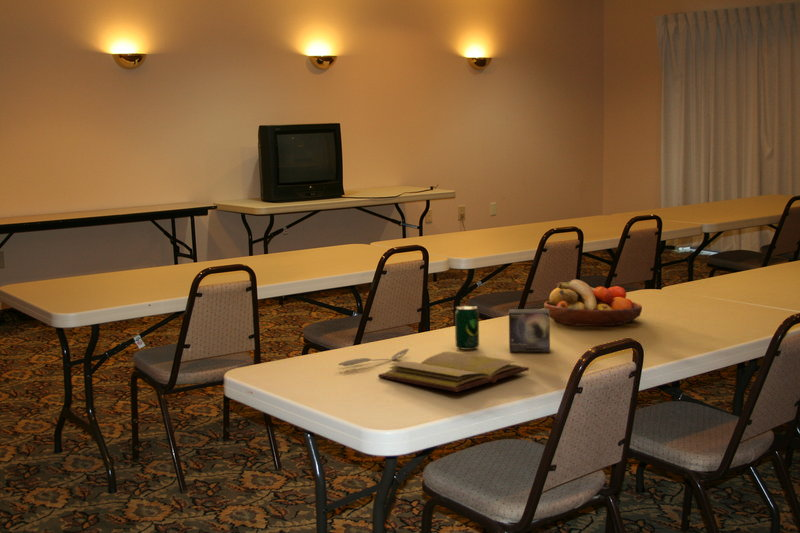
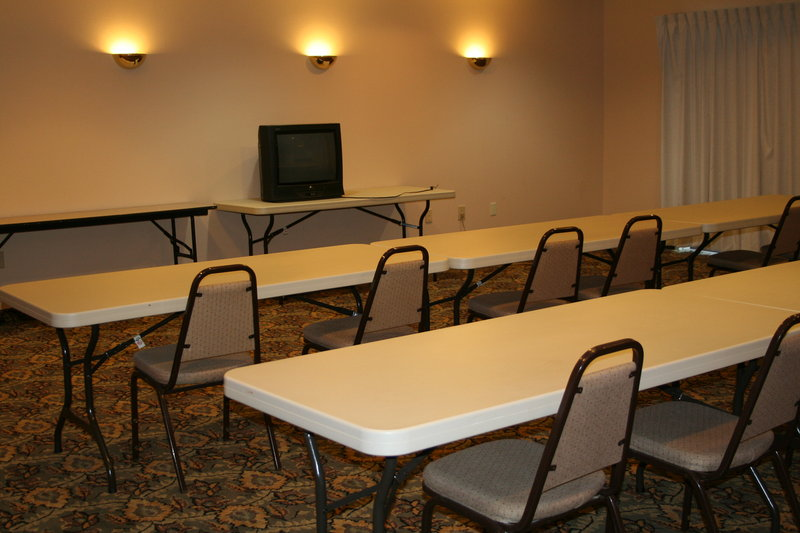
- diary (453, 368)
- spoon (374, 359)
- small box (529, 330)
- fruit bowl (592, 300)
- beverage can (467, 327)
